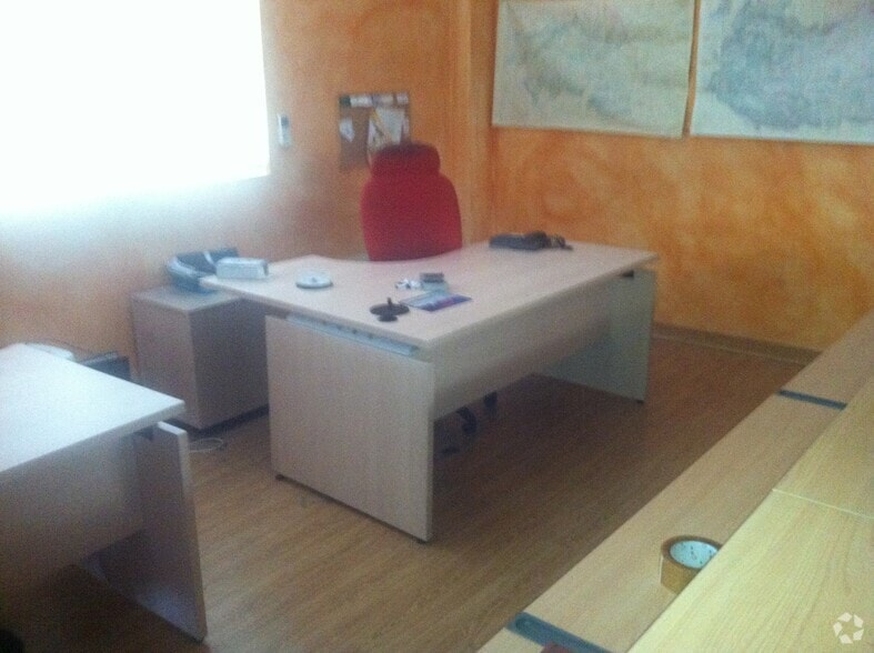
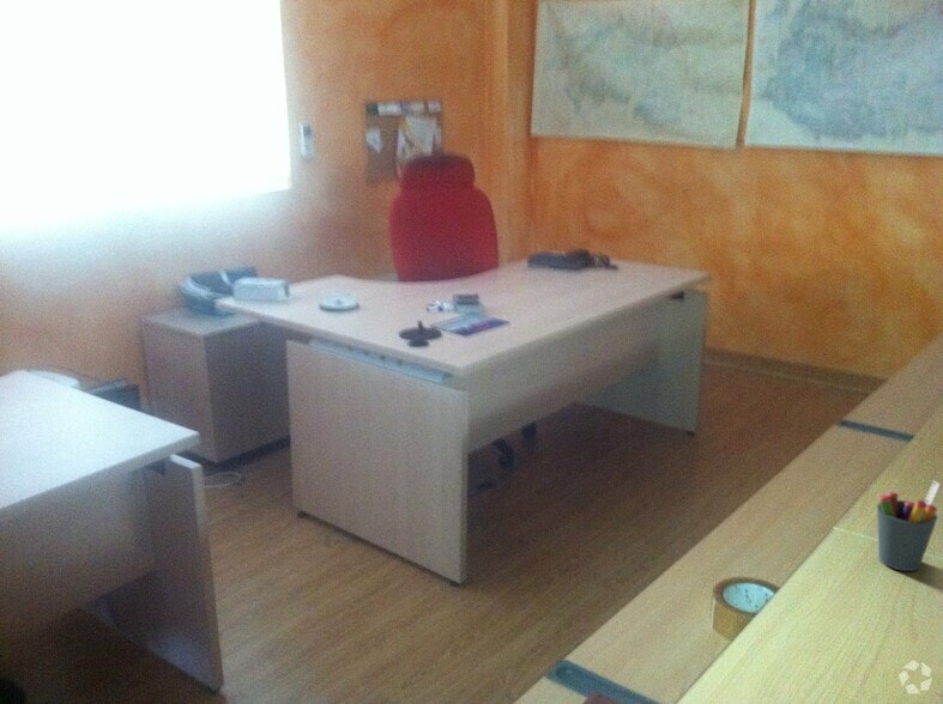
+ pen holder (905, 523)
